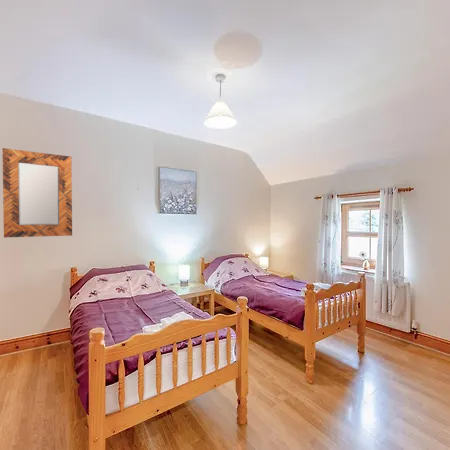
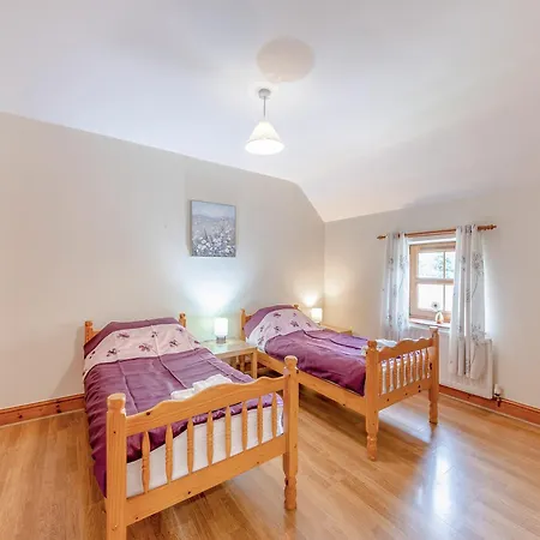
- home mirror (39, 194)
